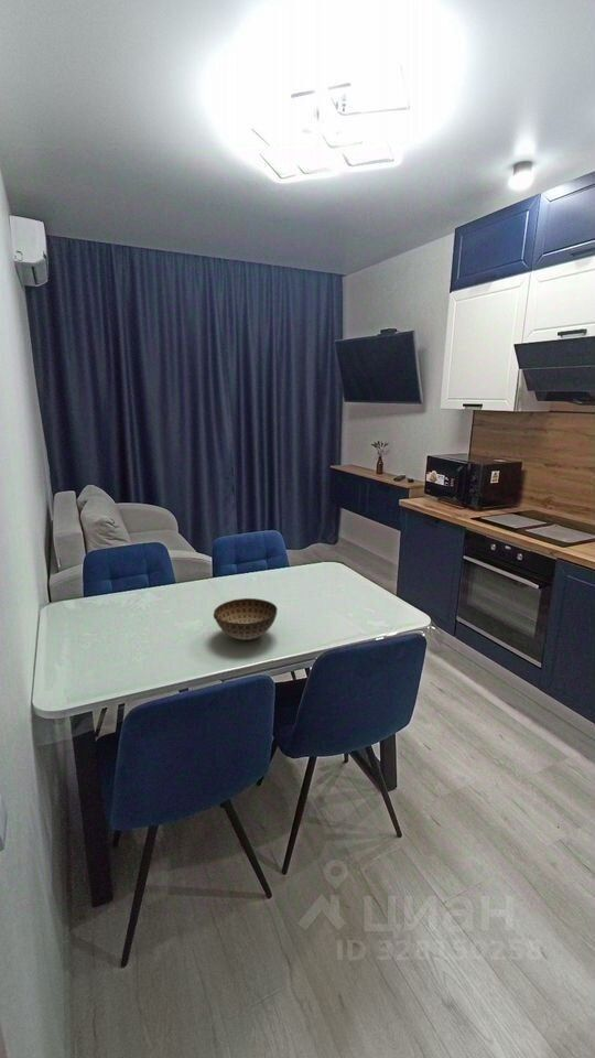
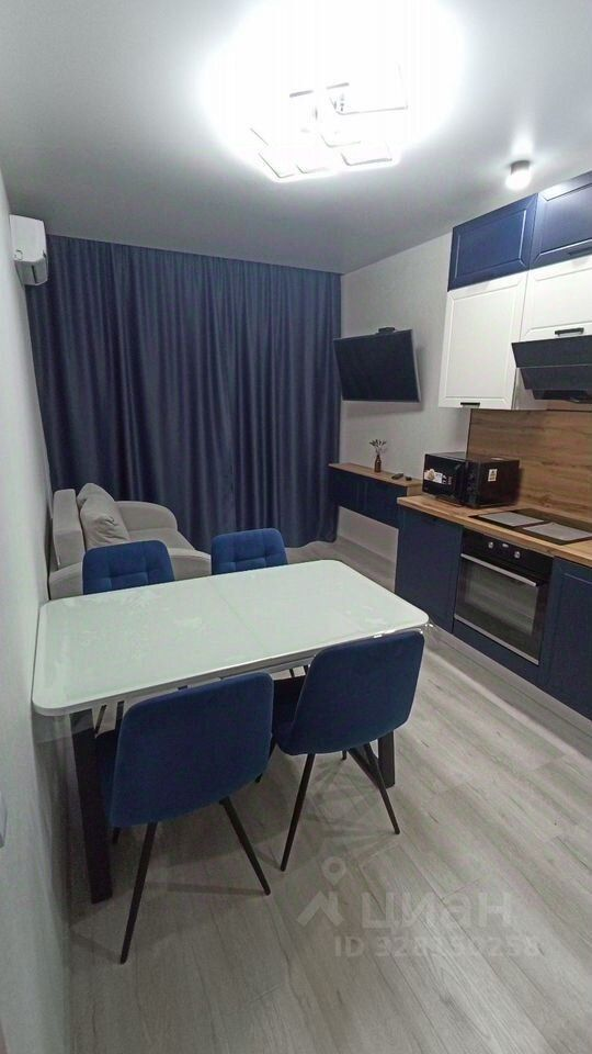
- bowl (246, 622)
